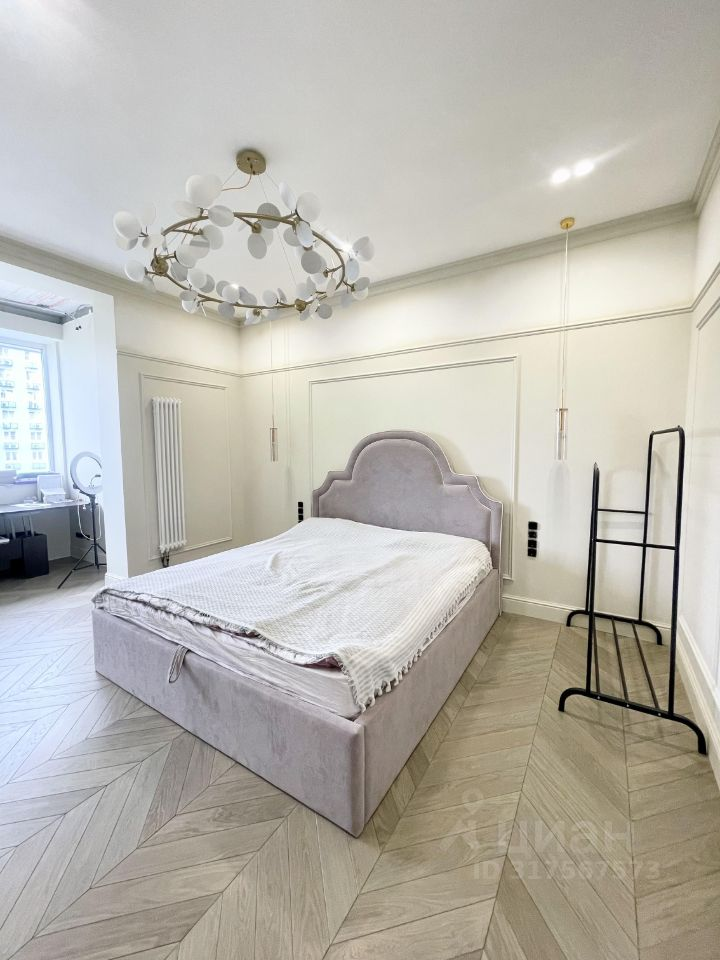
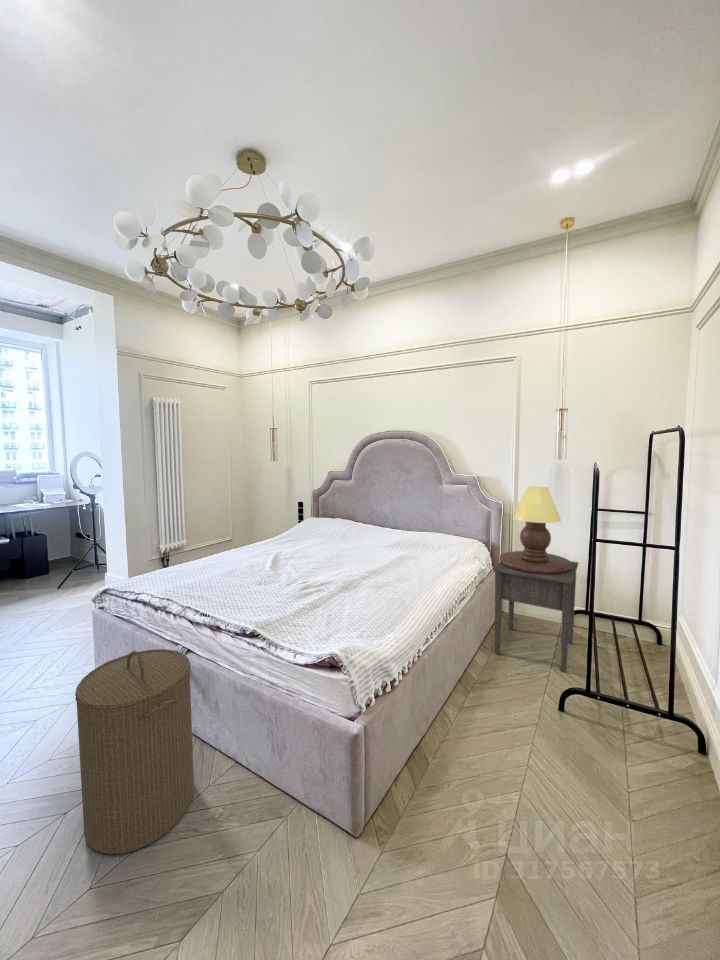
+ laundry hamper (138, 730)
+ nightstand (535, 605)
+ table lamp (535, 525)
